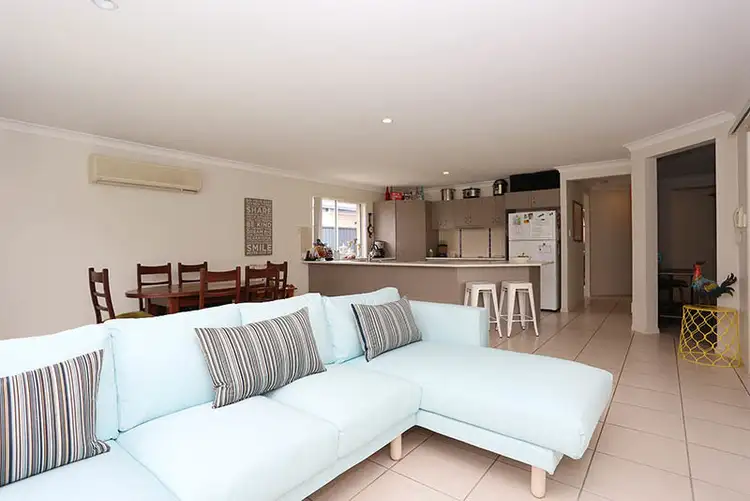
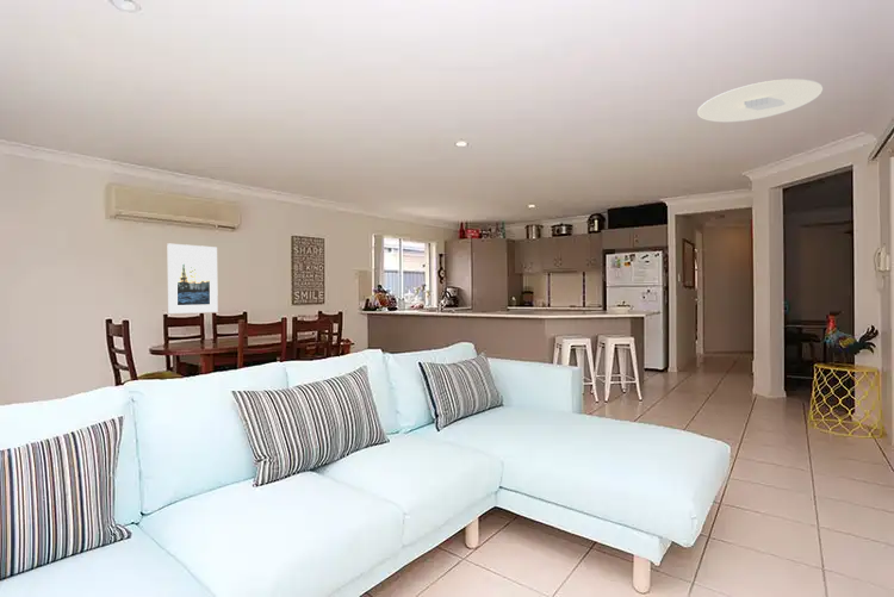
+ ceiling light (756, 97)
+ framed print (193, 279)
